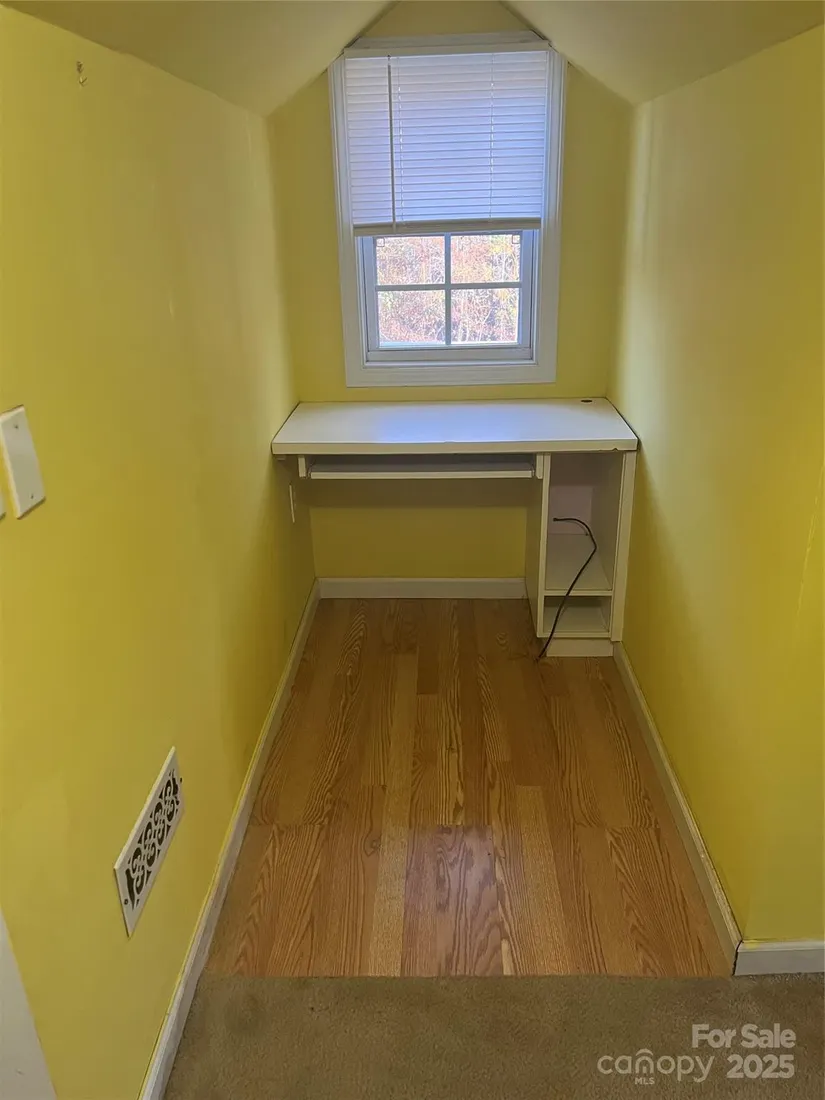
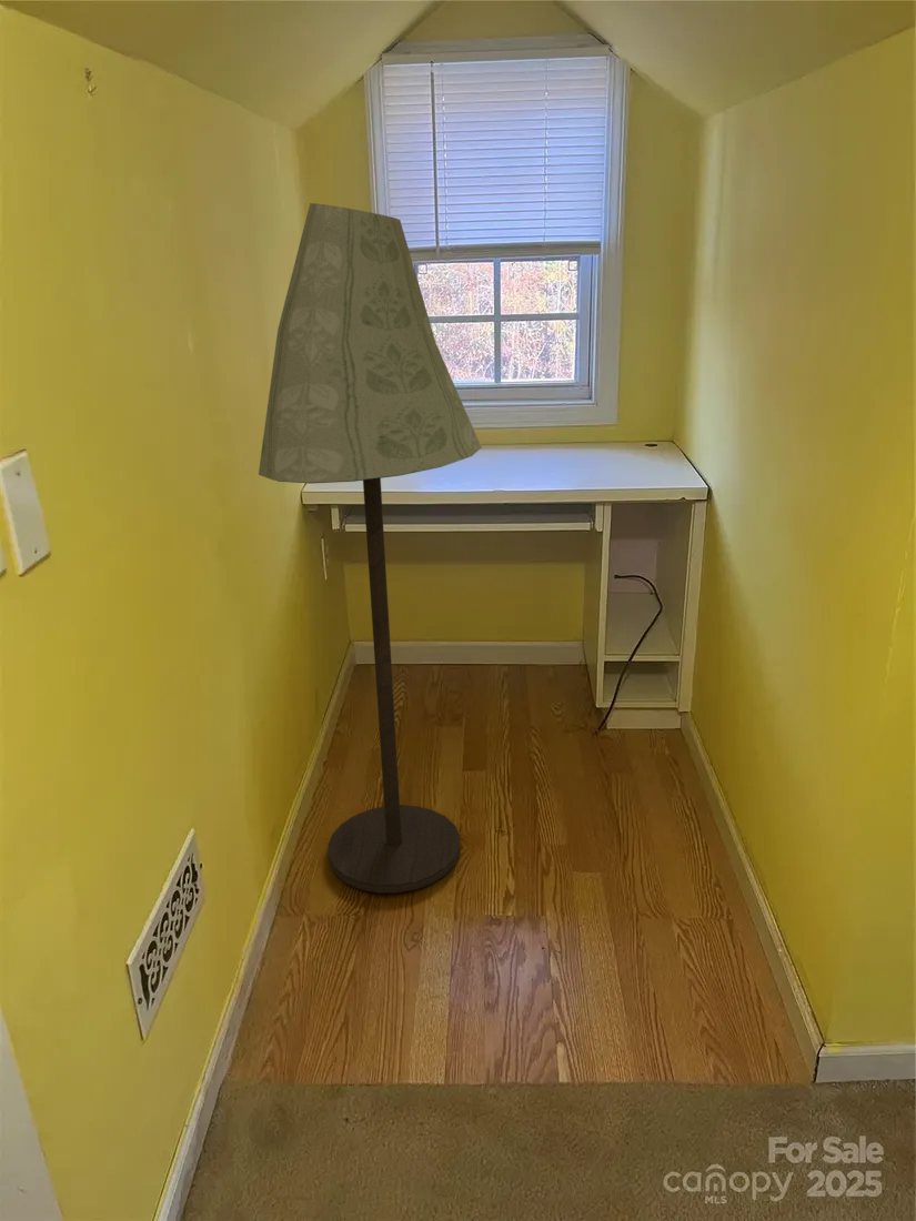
+ floor lamp (376, 569)
